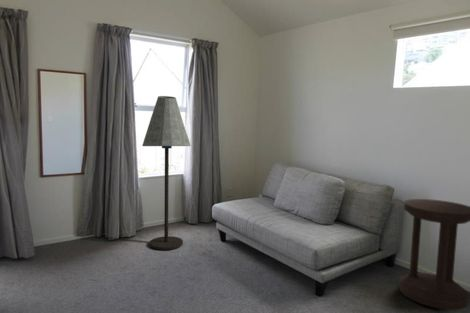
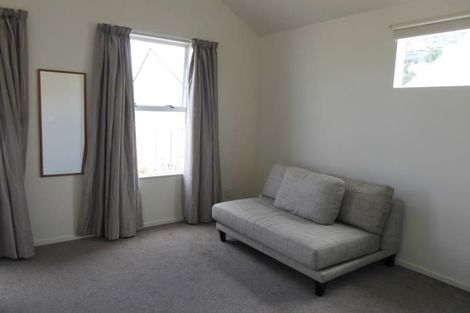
- floor lamp (166, 171)
- side table (438, 250)
